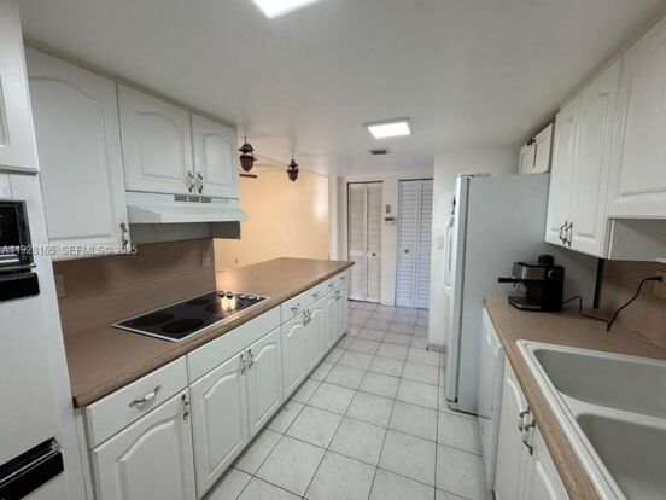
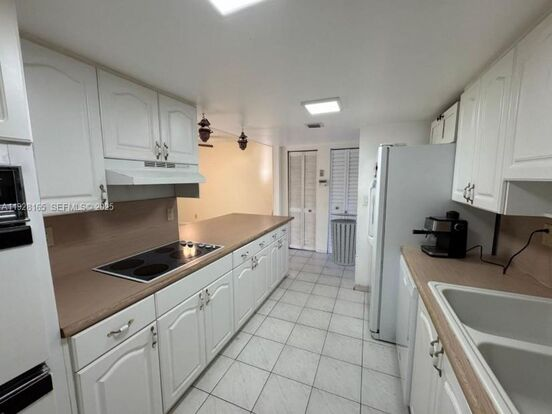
+ trash can (345, 236)
